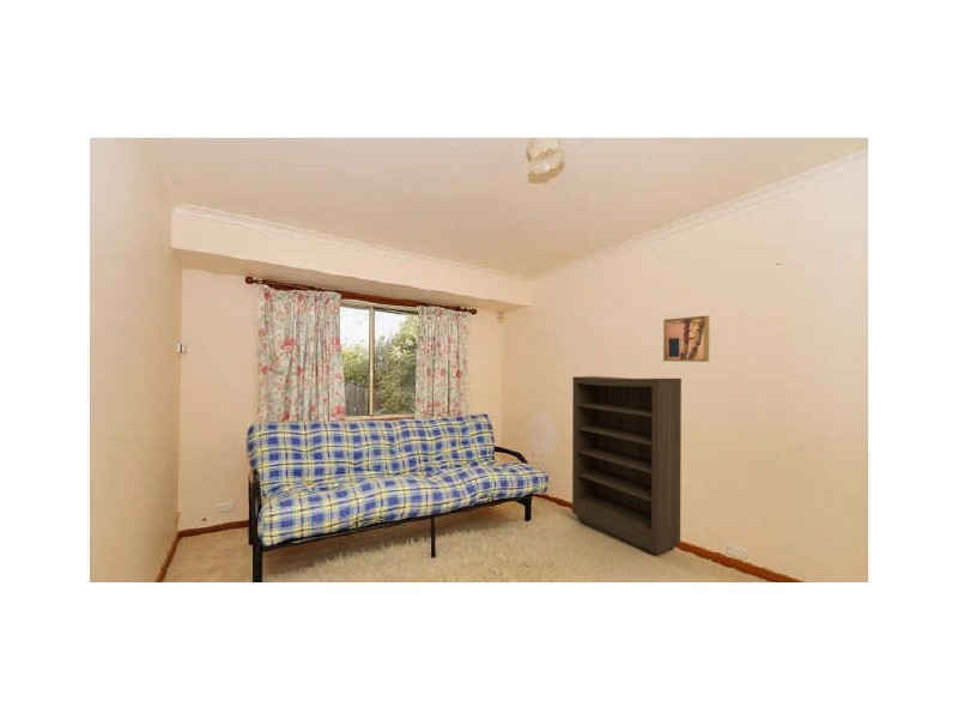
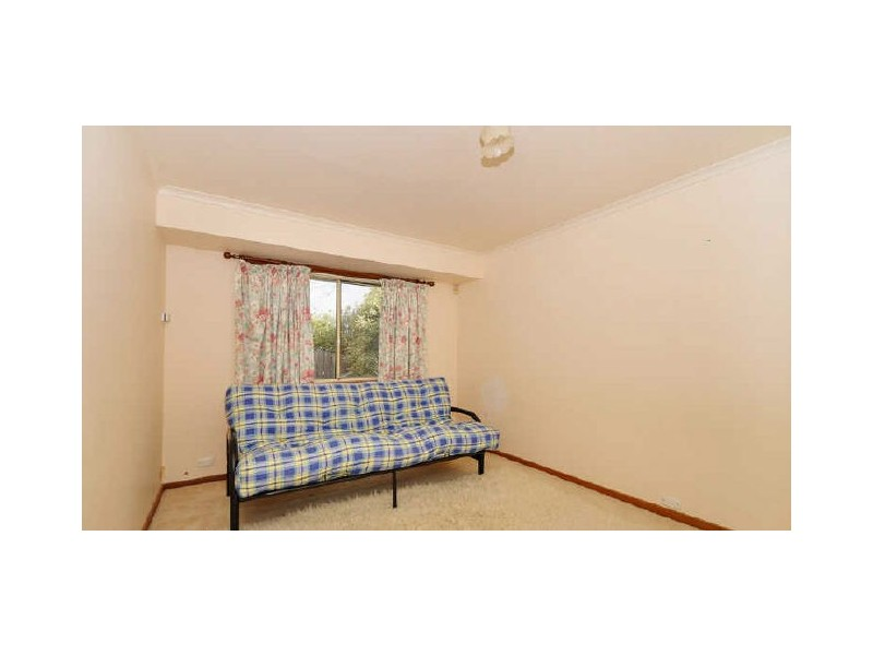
- bookshelf (622, 454)
- wall art (685, 339)
